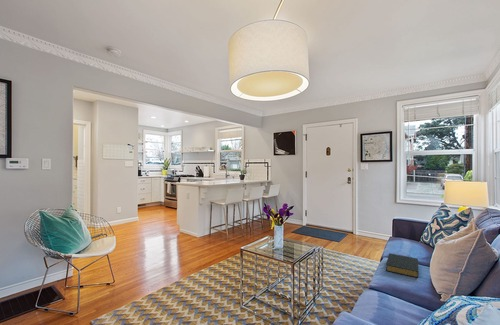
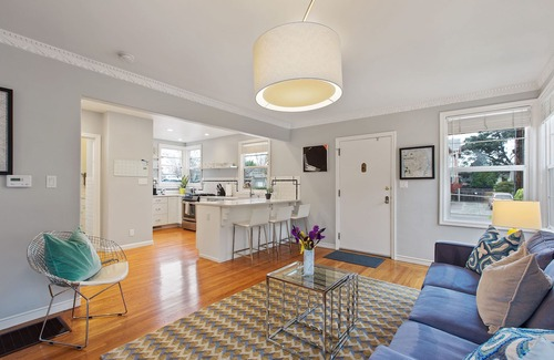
- hardback book (402, 264)
